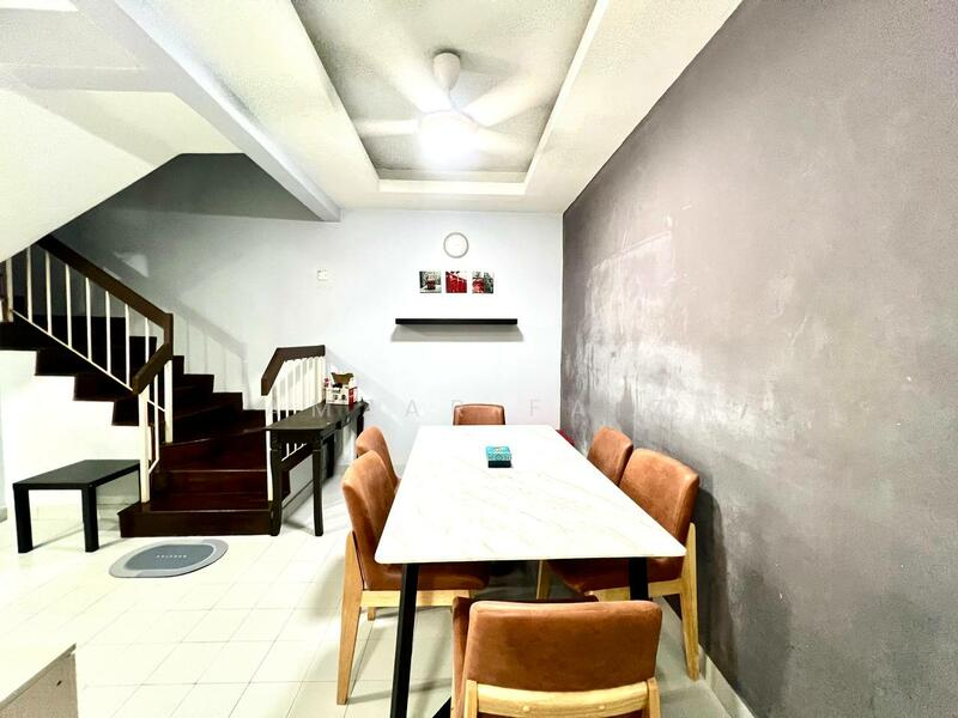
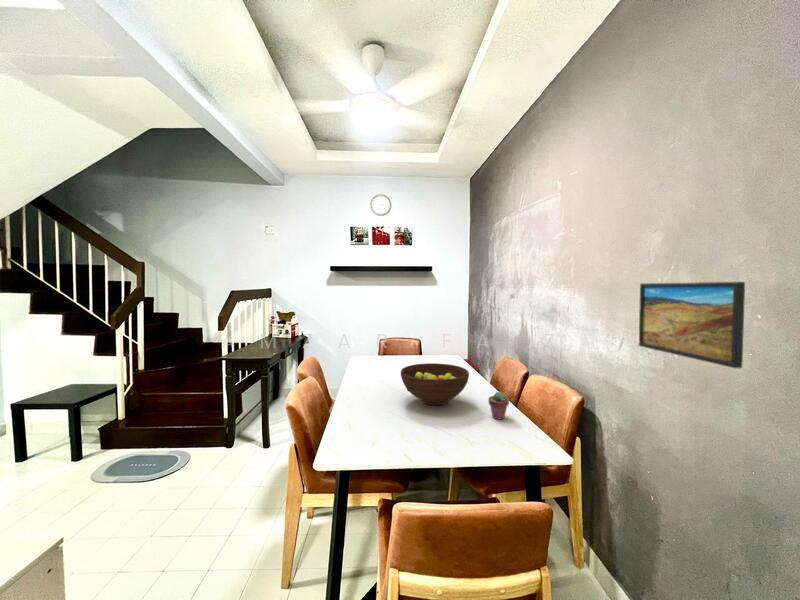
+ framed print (683, 319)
+ potted succulent (498, 404)
+ fruit bowl (434, 386)
